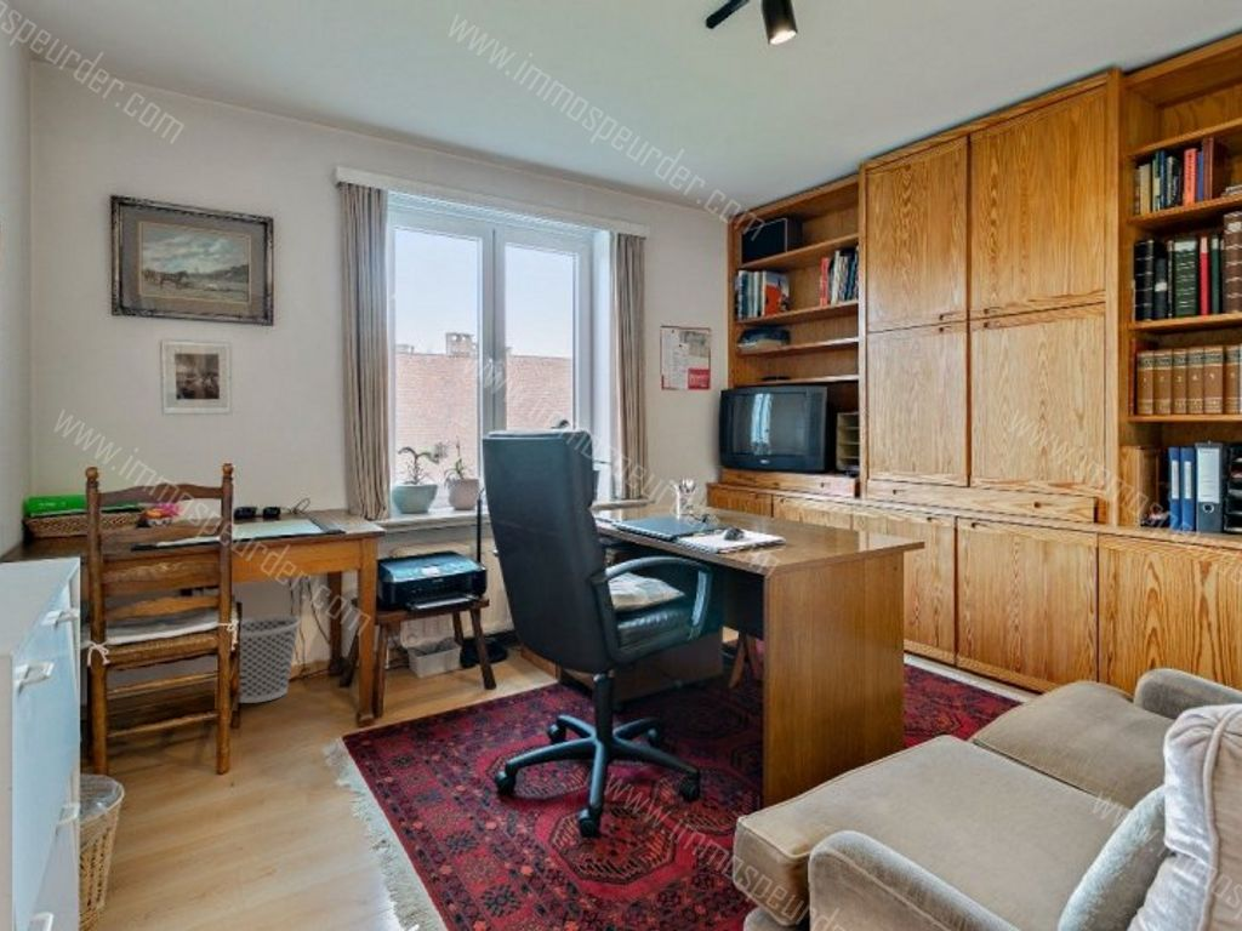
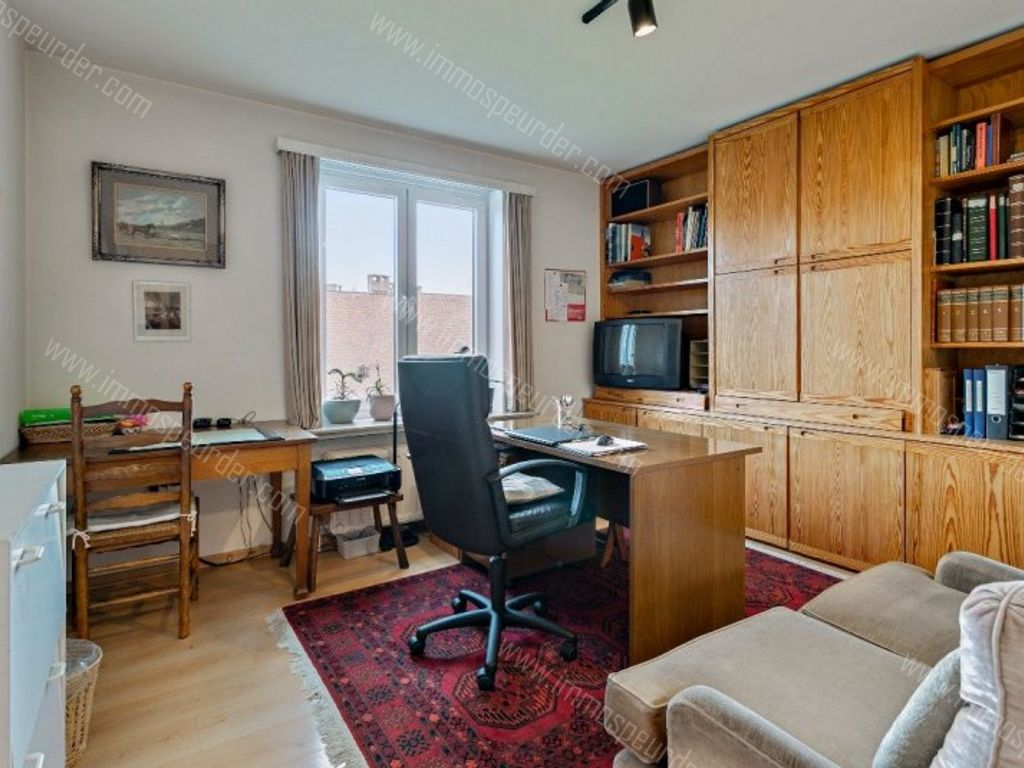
- wastebasket (261, 658)
